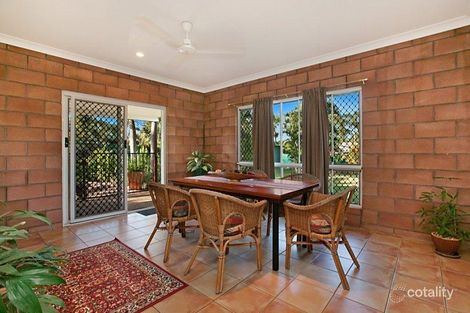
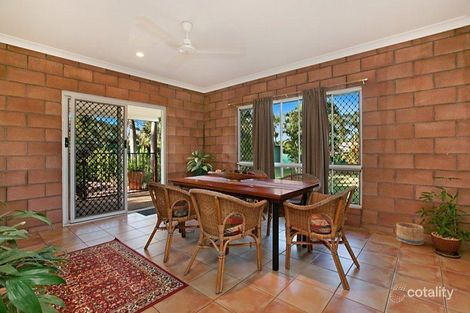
+ basket (409, 233)
